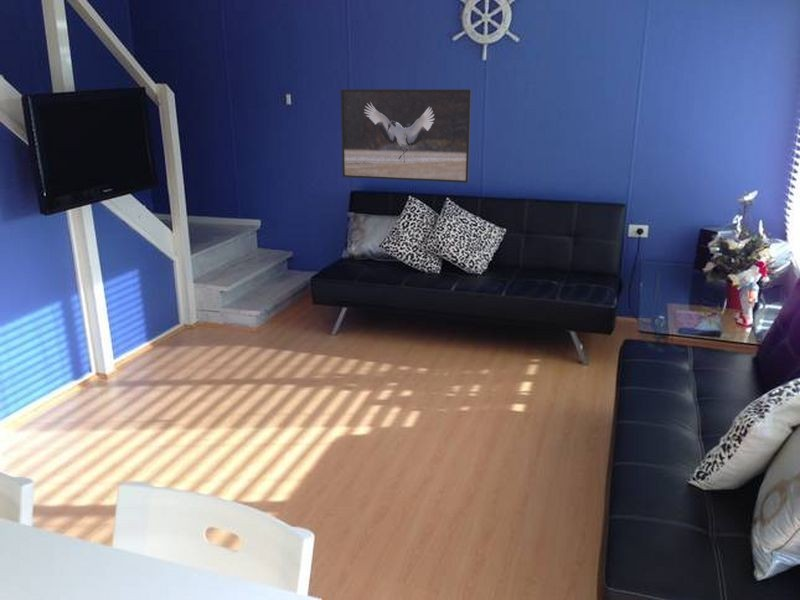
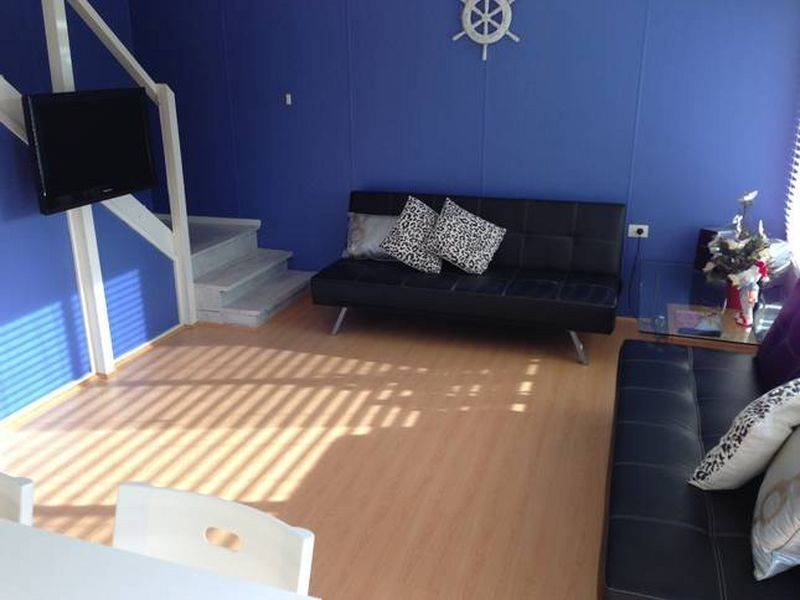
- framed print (403, 135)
